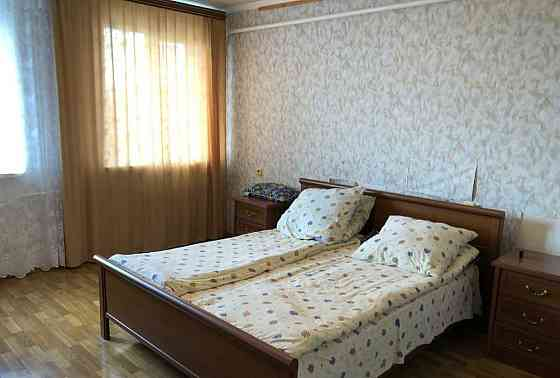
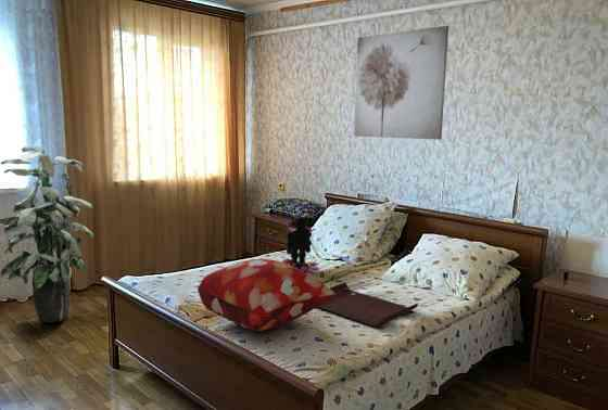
+ teddy bear (302, 242)
+ indoor plant (43, 234)
+ decorative pillow (265, 292)
+ wall art (397, 86)
+ serving tray (360, 303)
